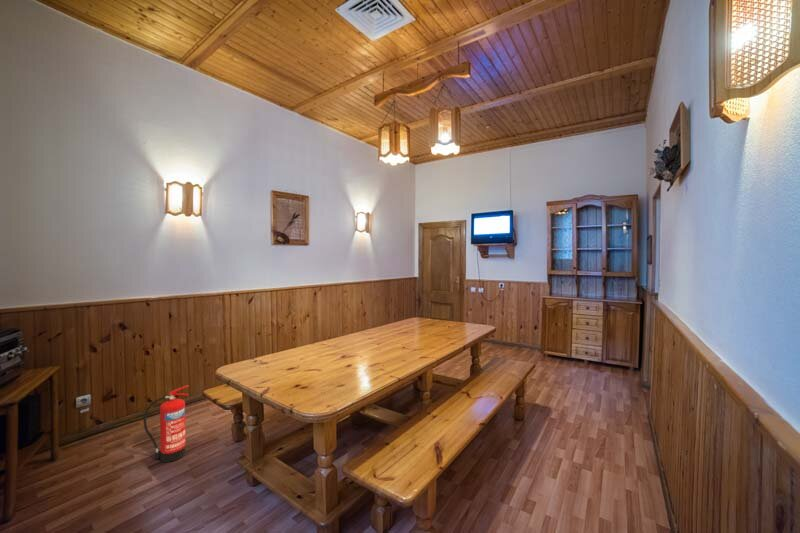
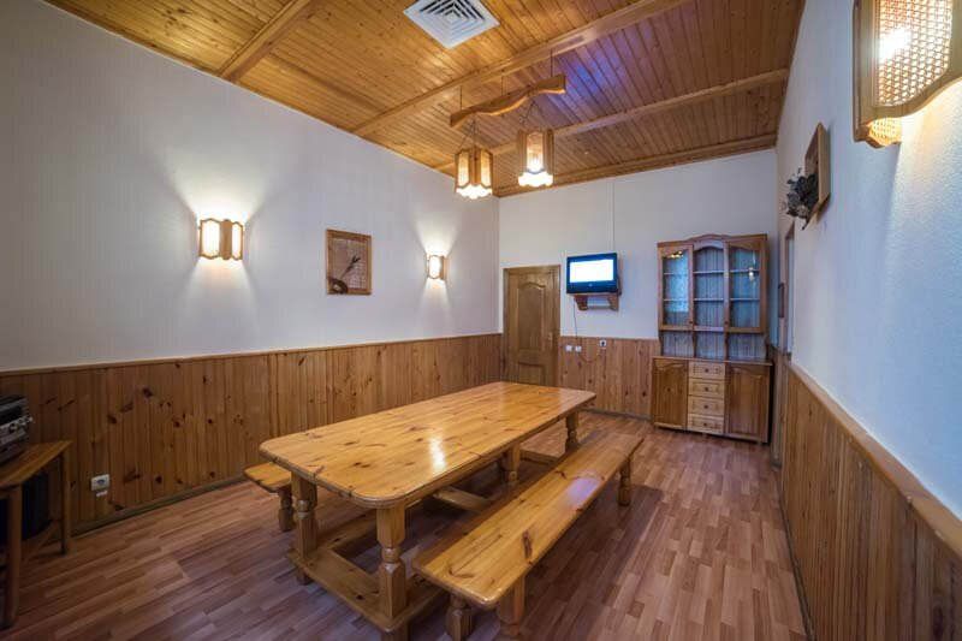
- fire extinguisher (167, 423)
